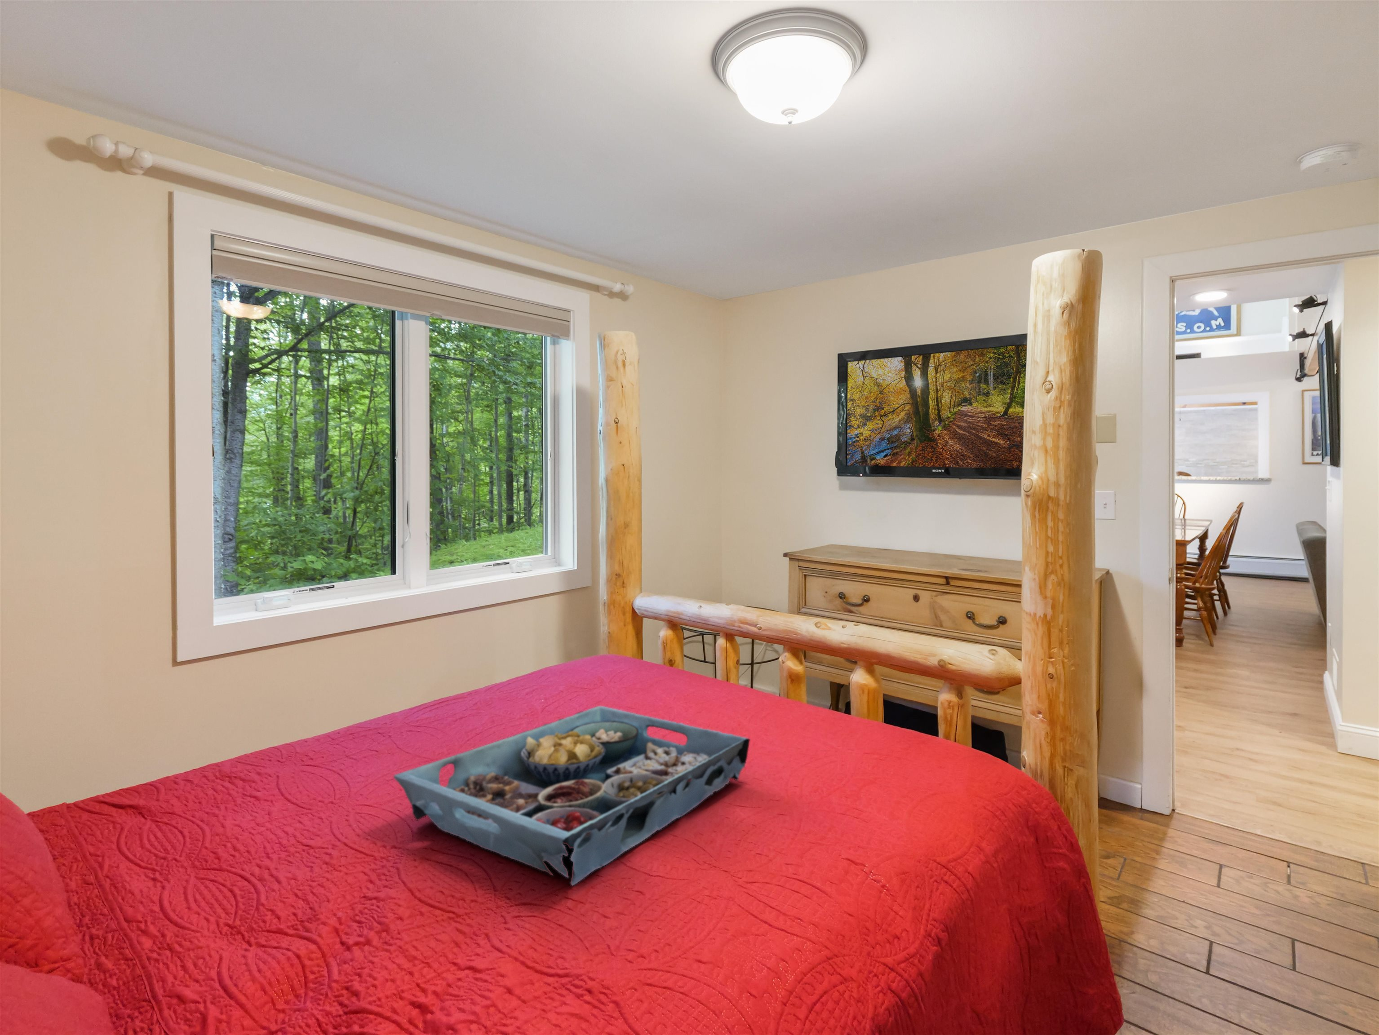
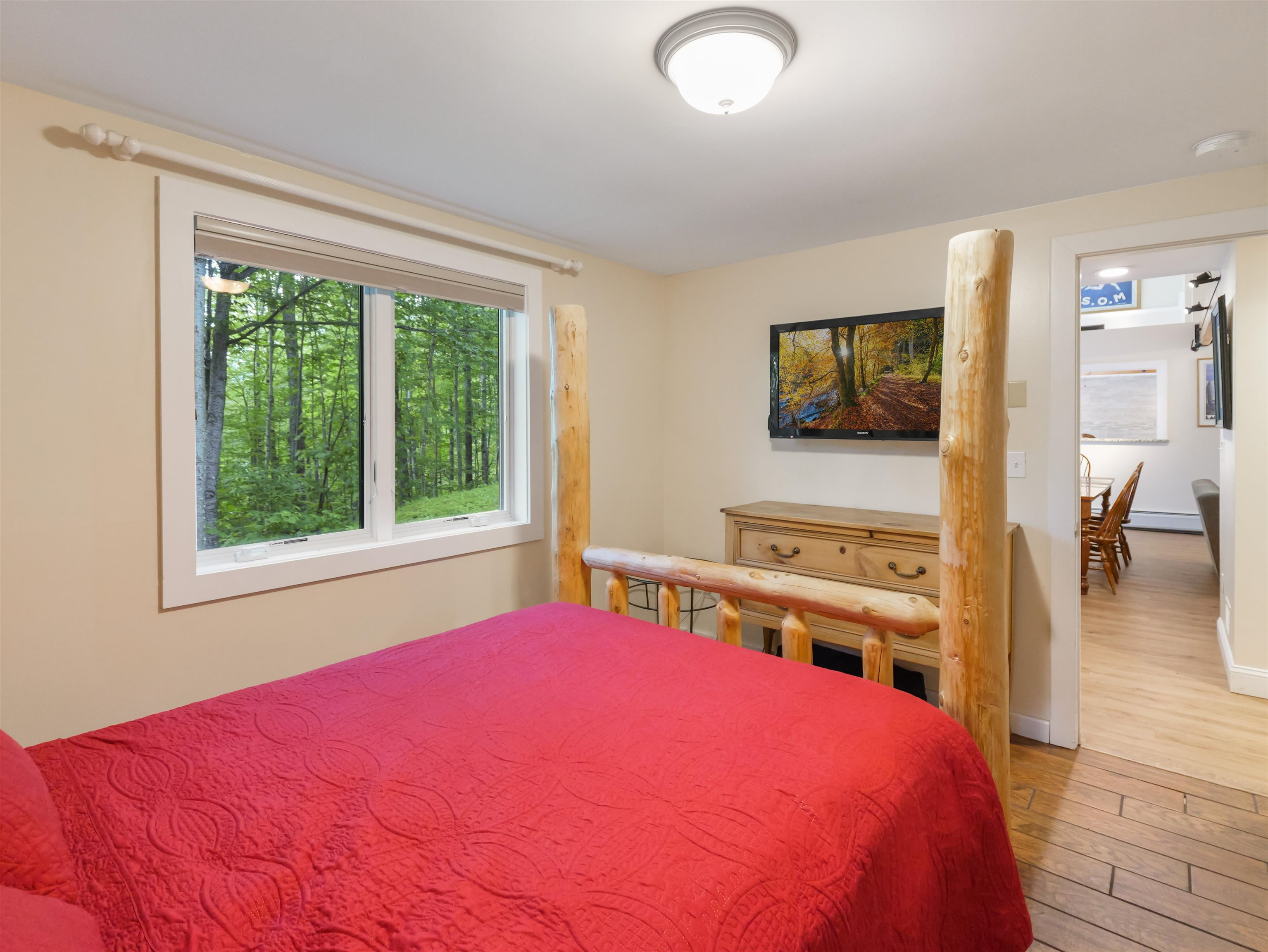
- serving tray (585, 773)
